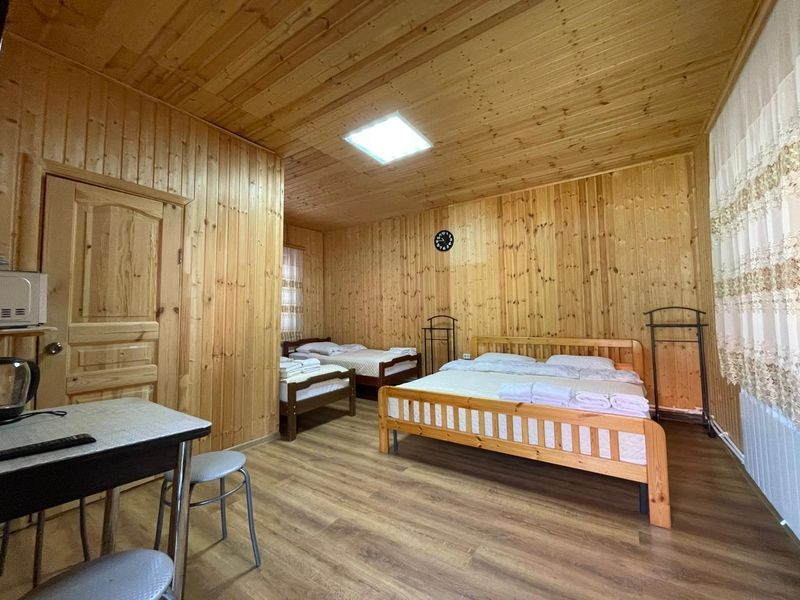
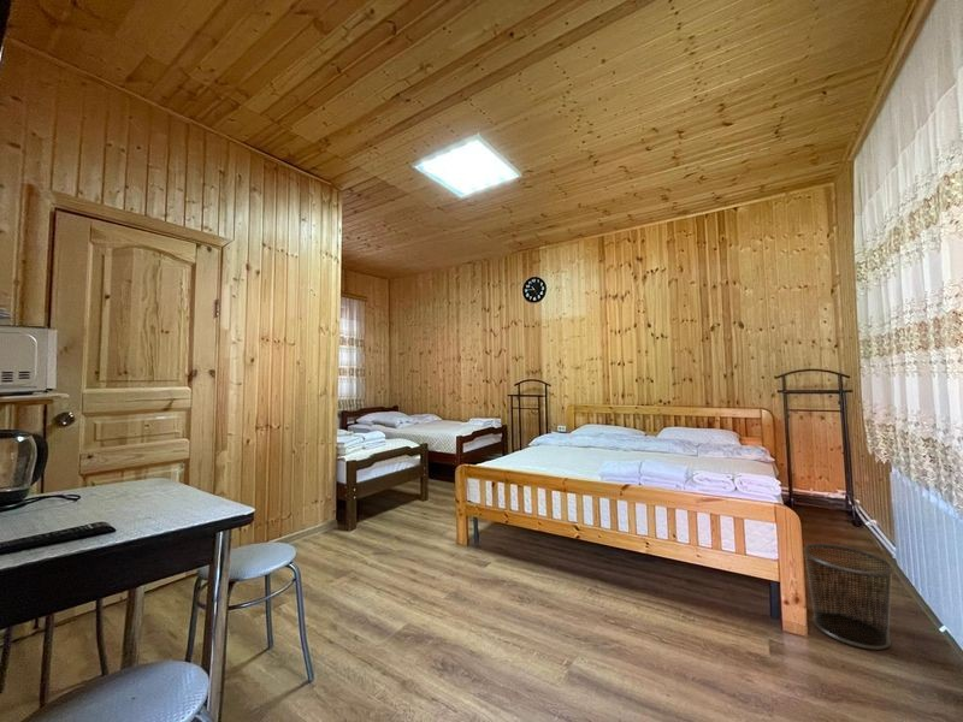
+ waste bin (847, 593)
